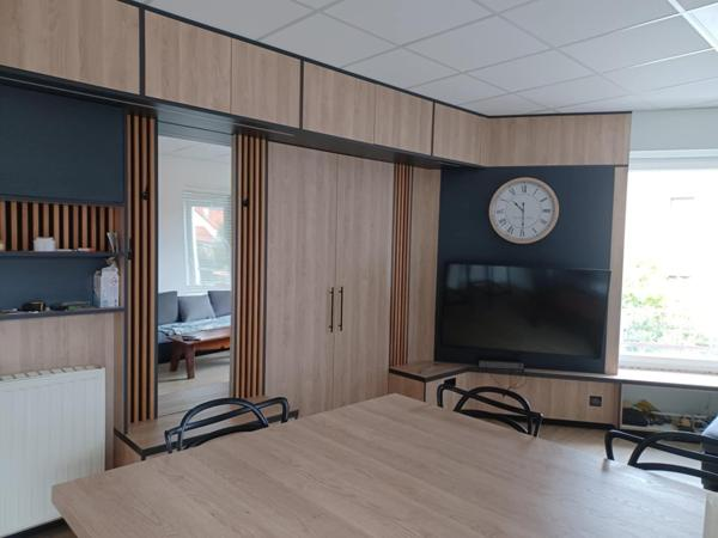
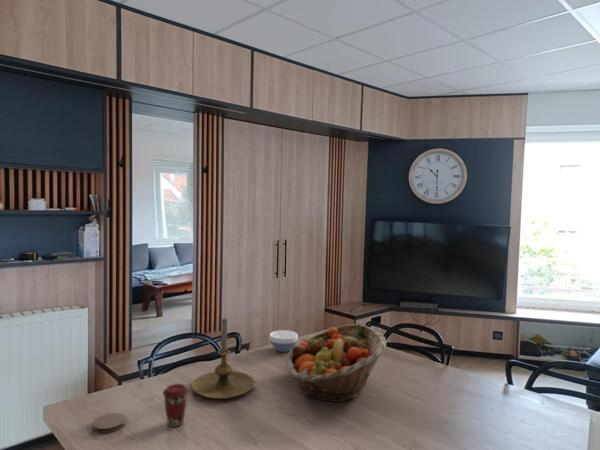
+ fruit basket (335, 358)
+ coffee cup (175, 405)
+ coaster (109, 422)
+ bowl (283, 341)
+ candle holder (224, 352)
